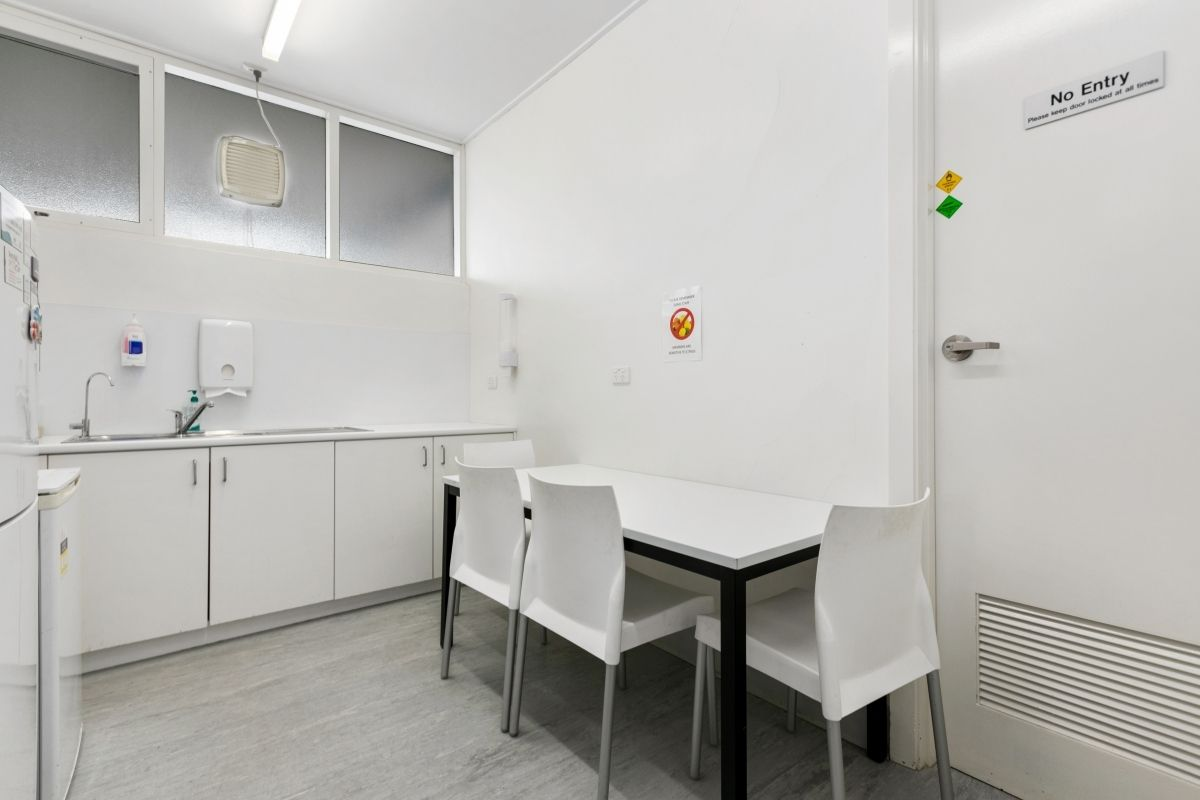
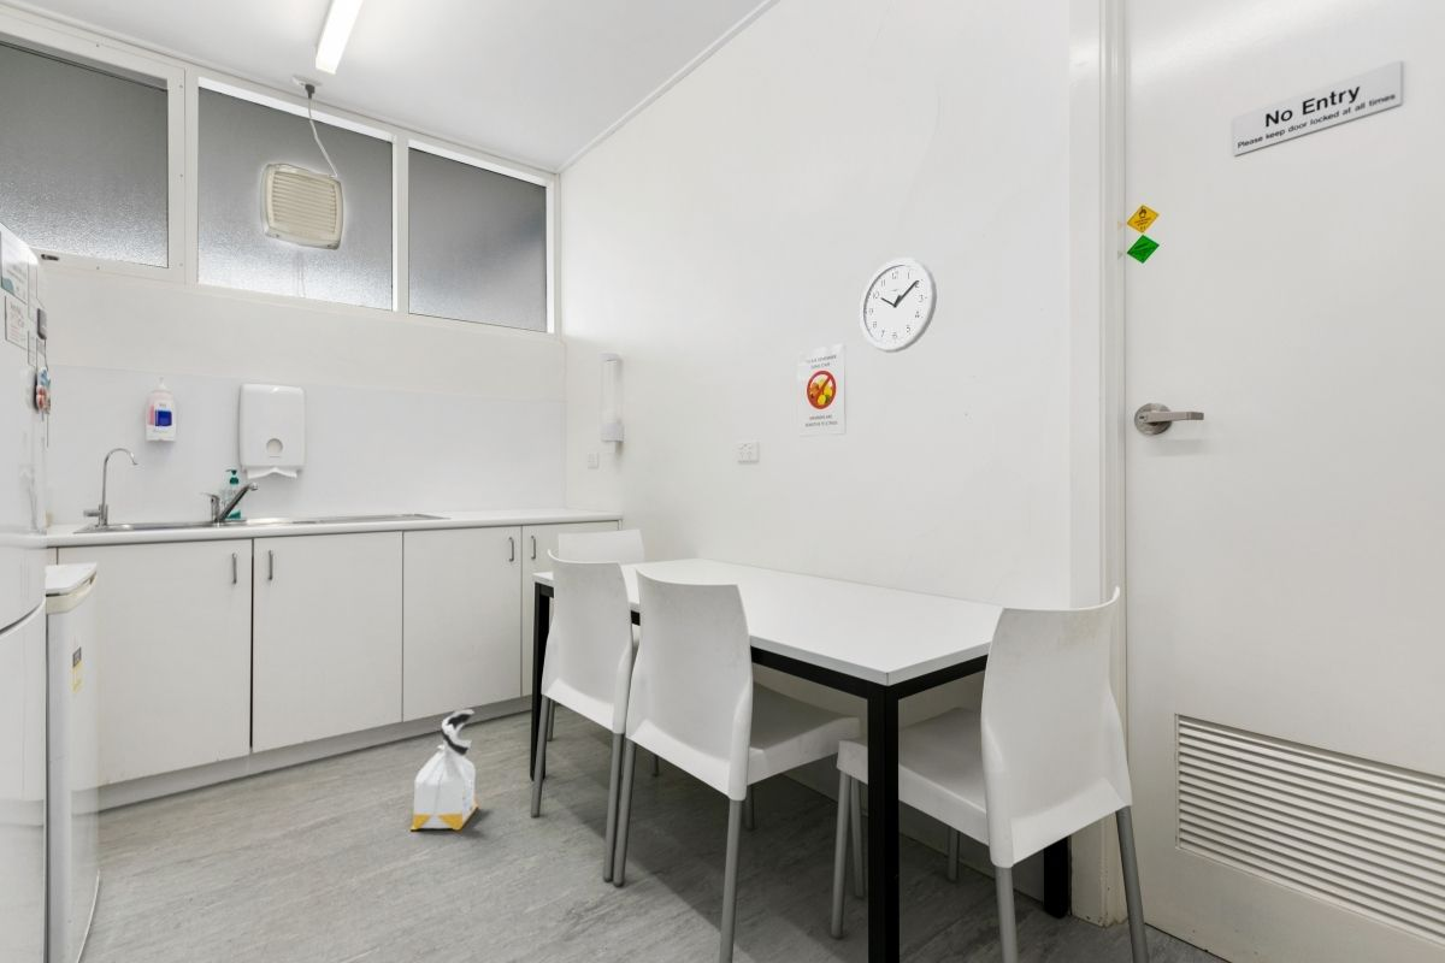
+ bag (448, 764)
+ wall clock (895, 305)
